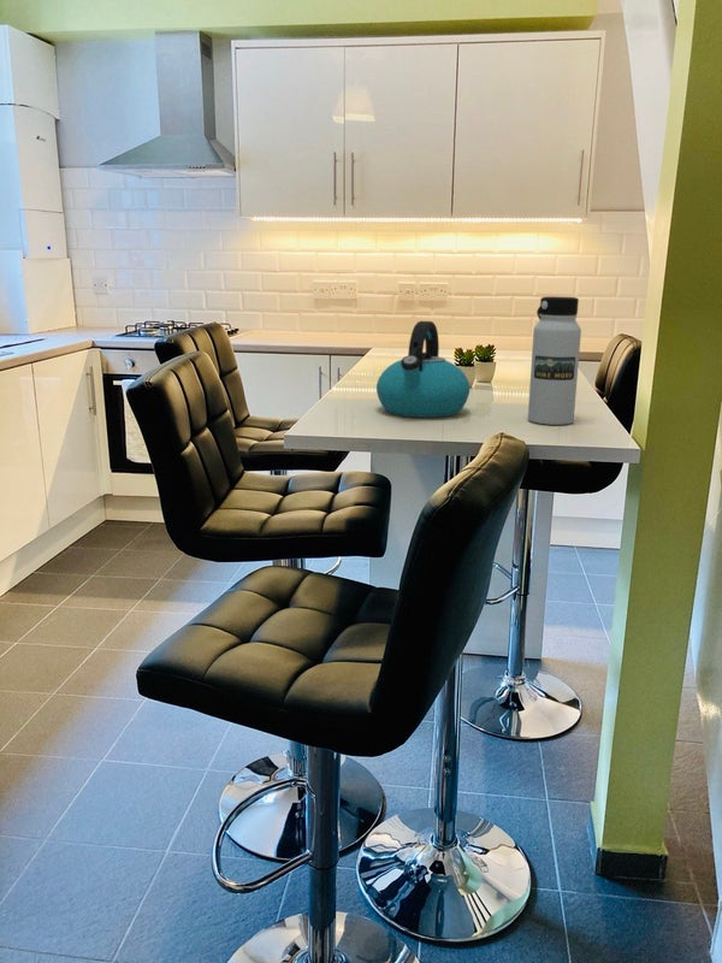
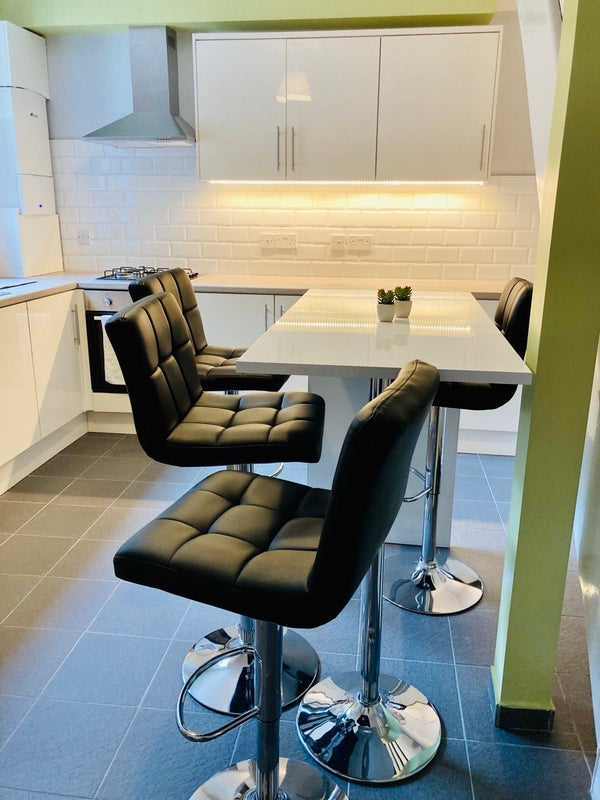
- water bottle (555, 360)
- kettle (421, 367)
